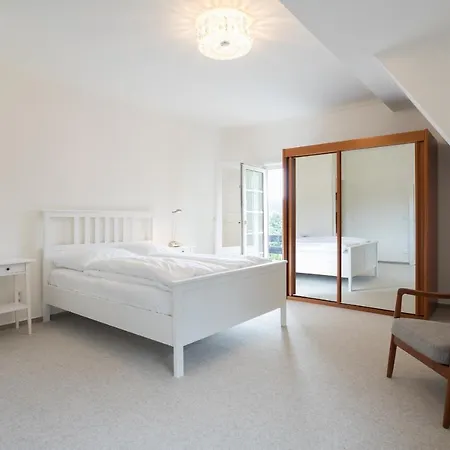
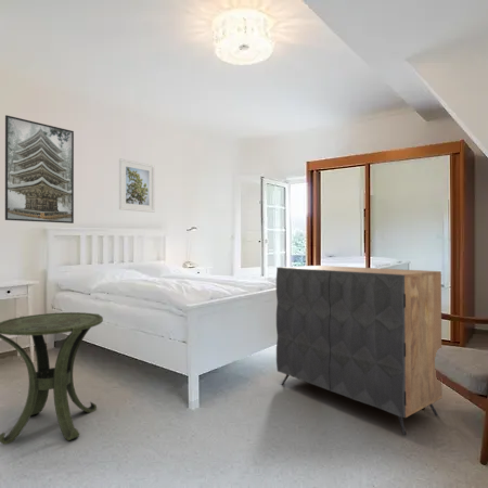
+ dresser (350, 333)
+ side table (51, 372)
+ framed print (41, 172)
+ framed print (137, 187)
